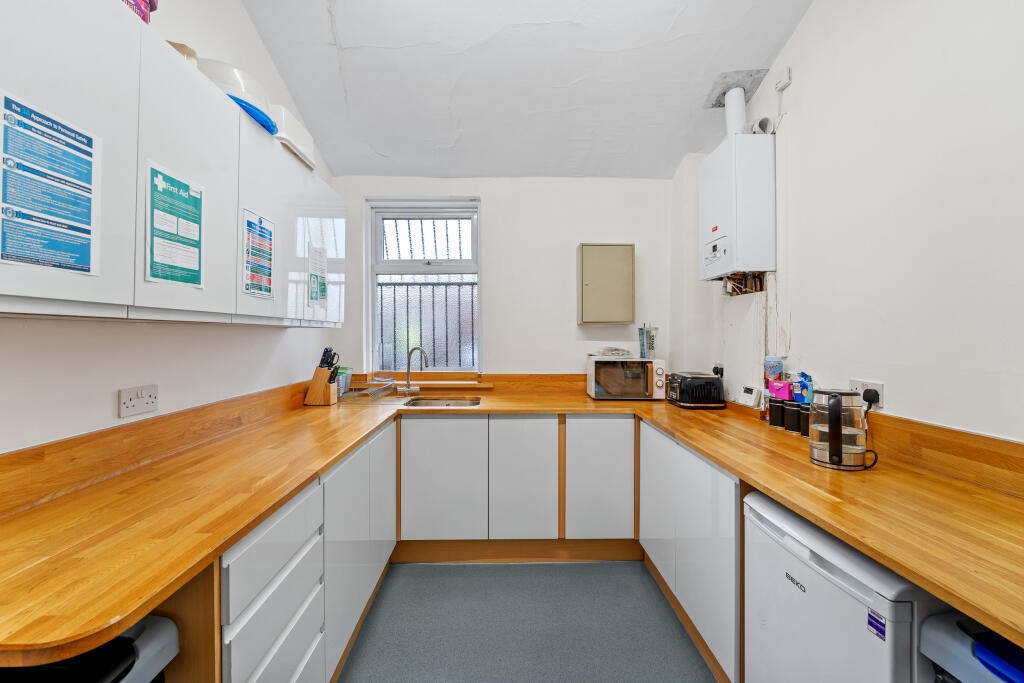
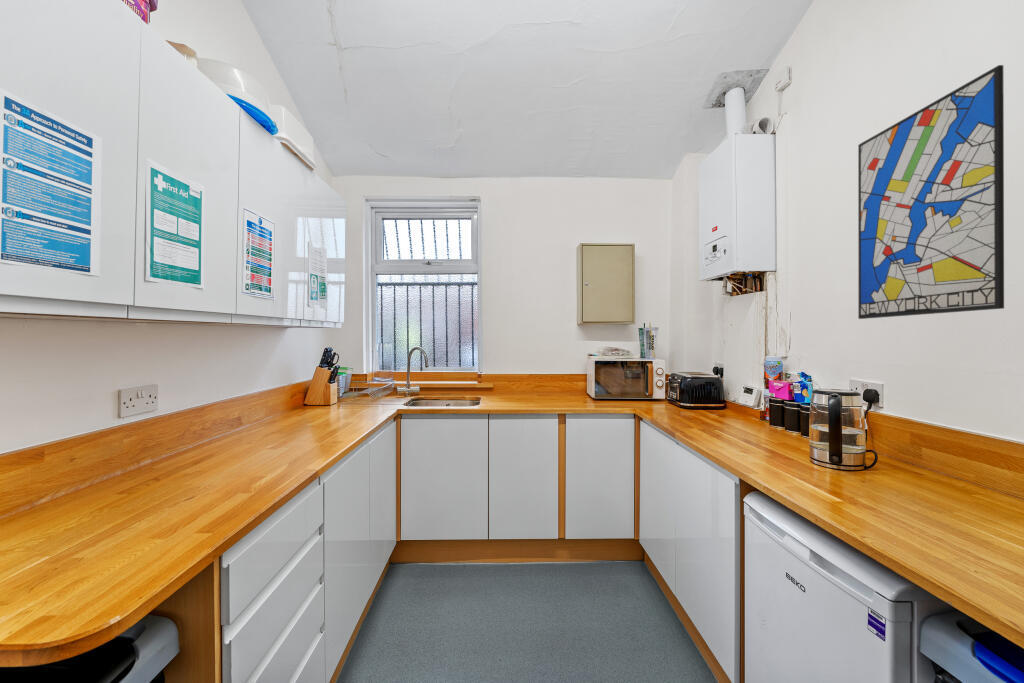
+ wall art (919, 212)
